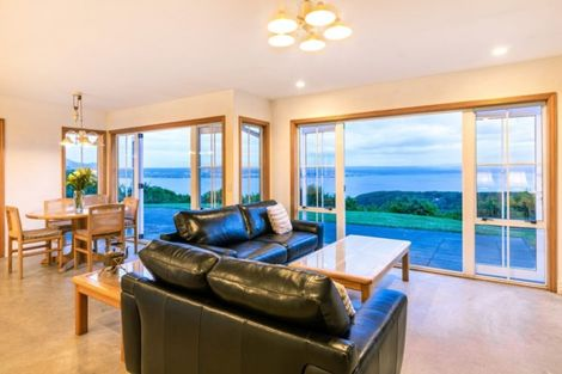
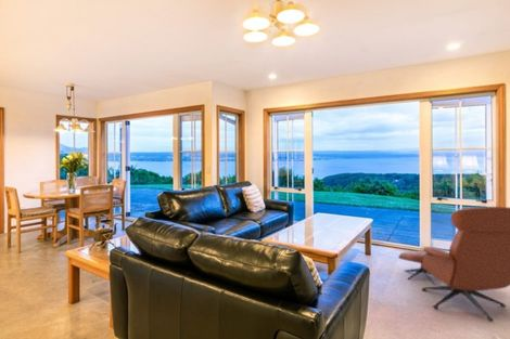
+ lounge chair (449, 248)
